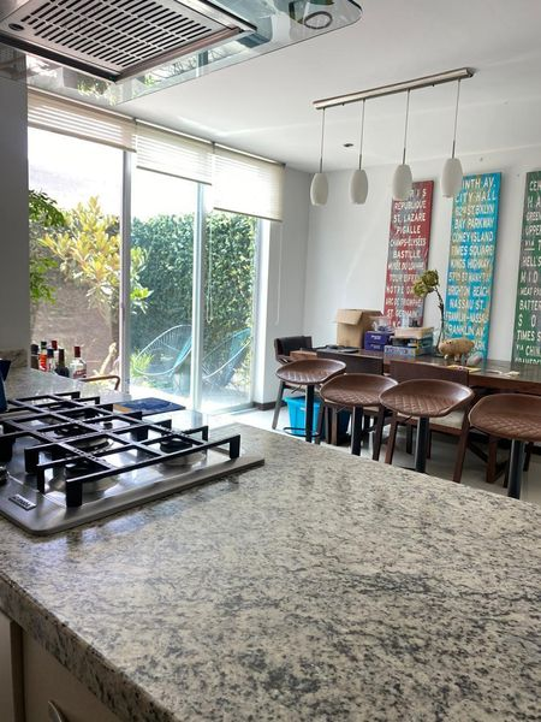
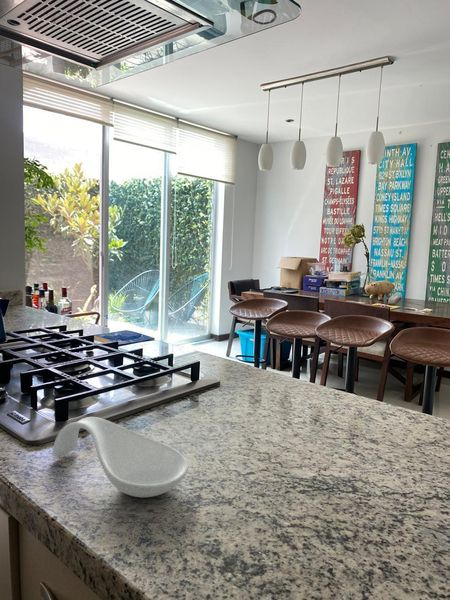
+ spoon rest (115, 452)
